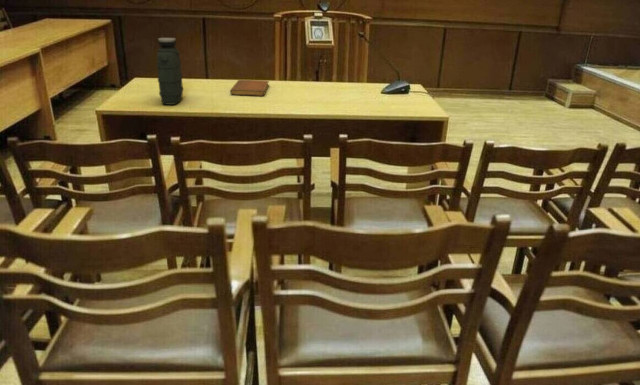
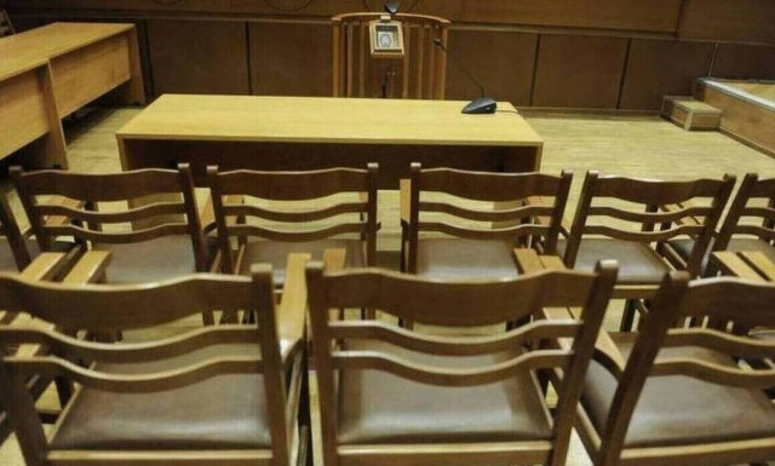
- notebook (250, 87)
- water jug (169, 70)
